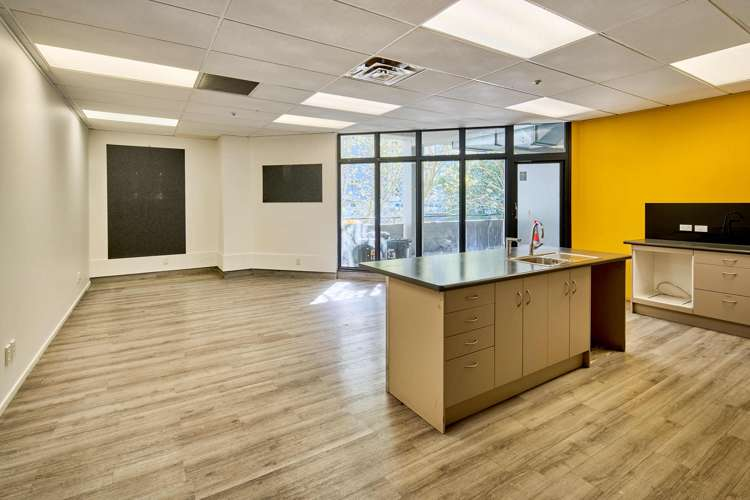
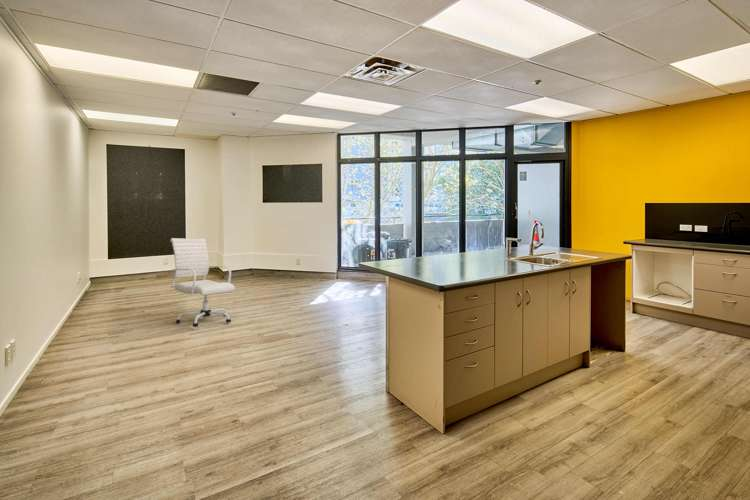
+ office chair (206, 280)
